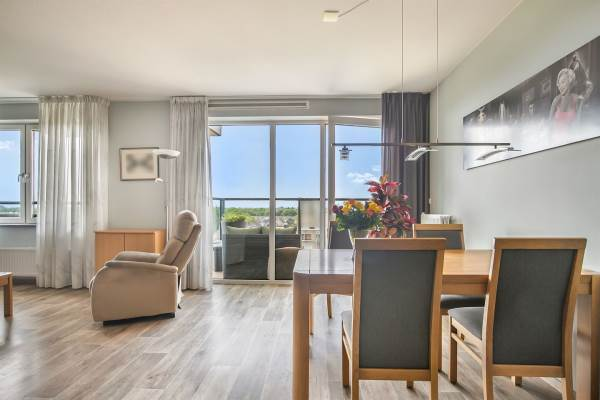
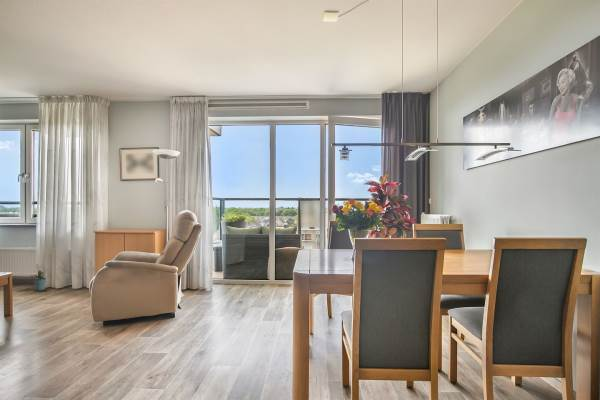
+ potted plant (38, 280)
